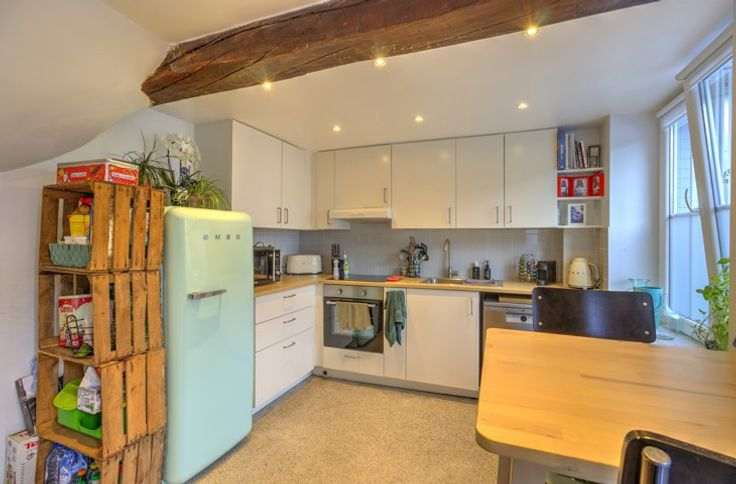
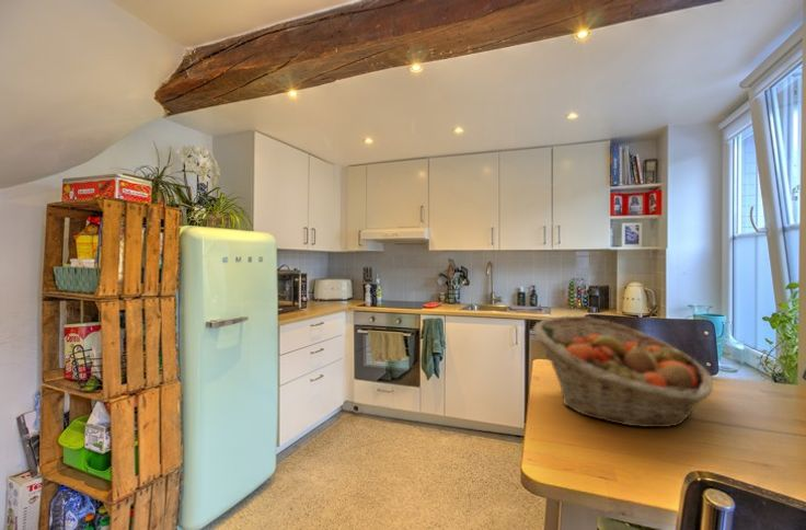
+ fruit basket (617, 361)
